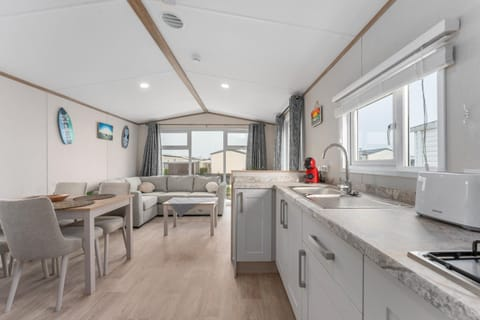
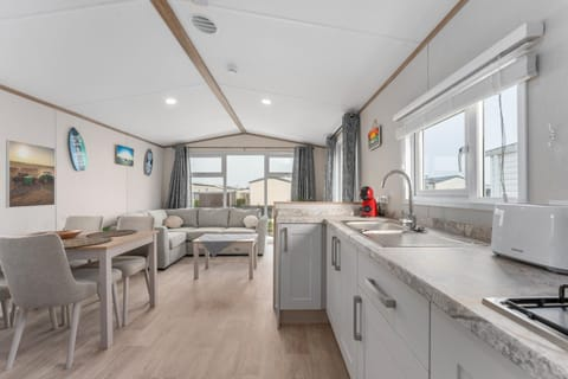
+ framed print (32, 175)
